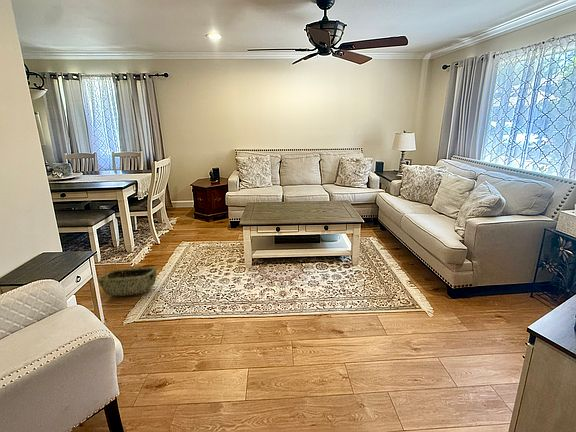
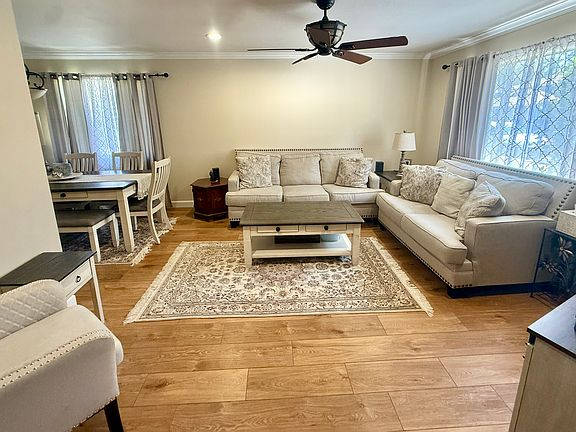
- woven basket (129, 280)
